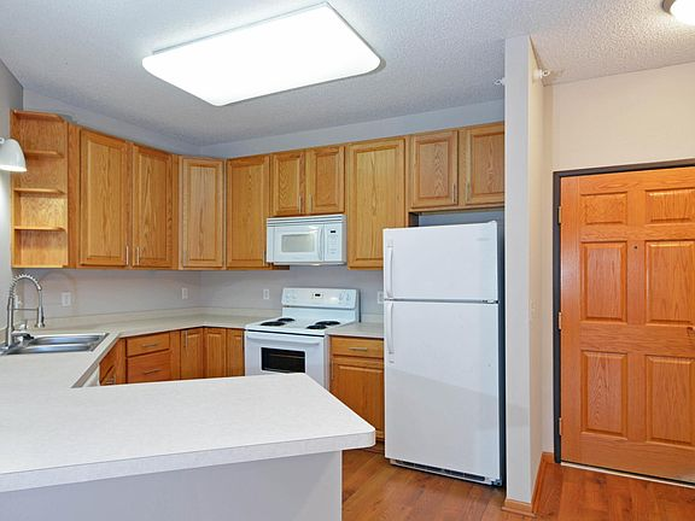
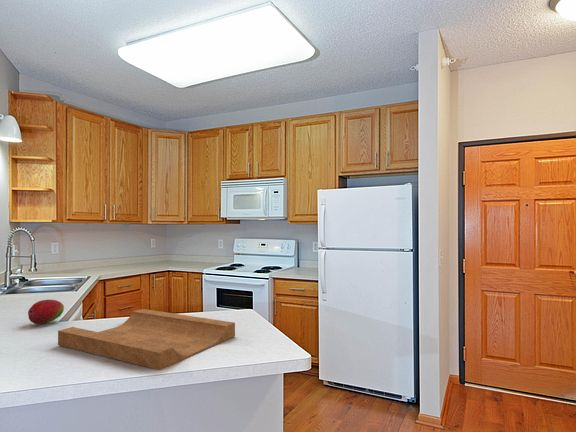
+ cutting board (149, 333)
+ fruit (46, 311)
